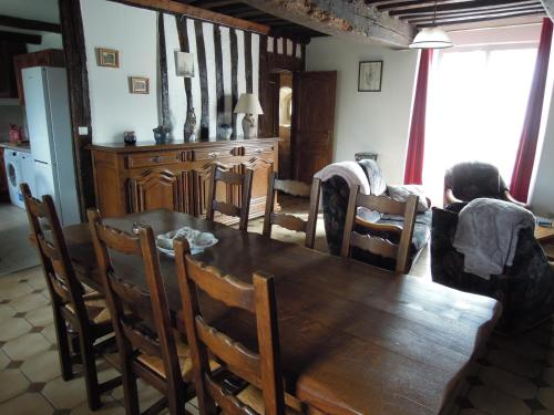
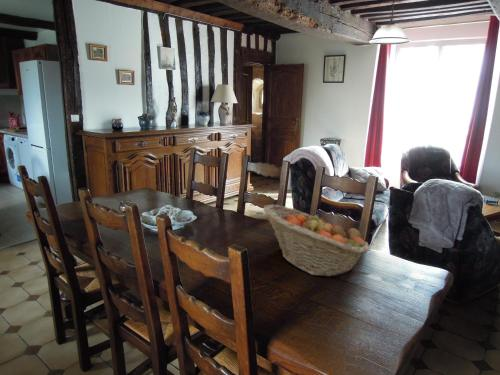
+ fruit basket (313, 234)
